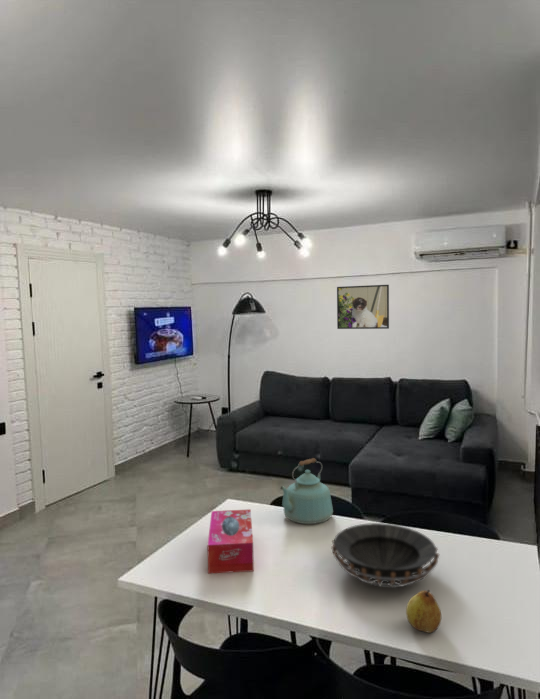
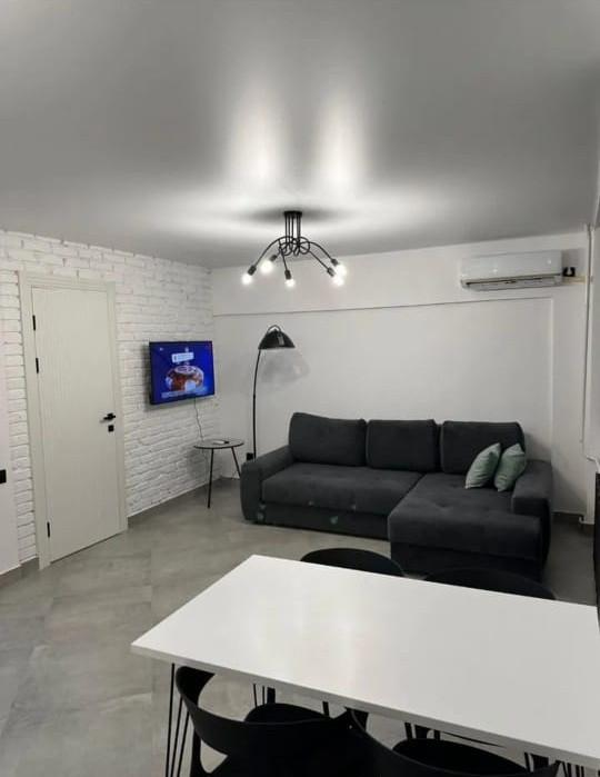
- tissue box (231, 539)
- kettle (304, 489)
- decorative bowl (383, 558)
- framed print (362, 307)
- fruit (423, 606)
